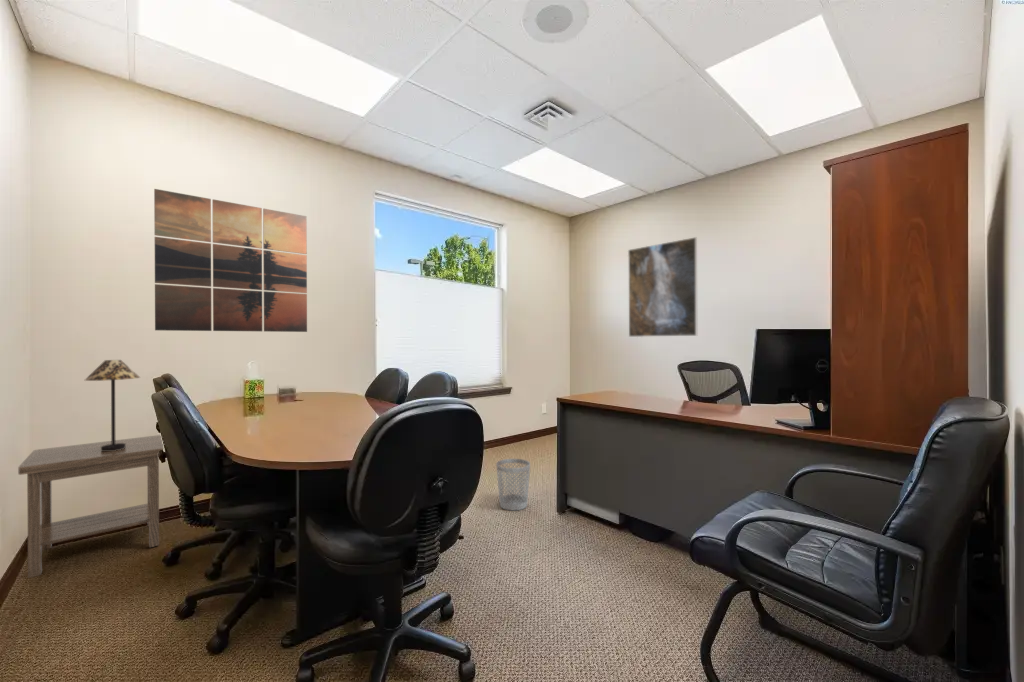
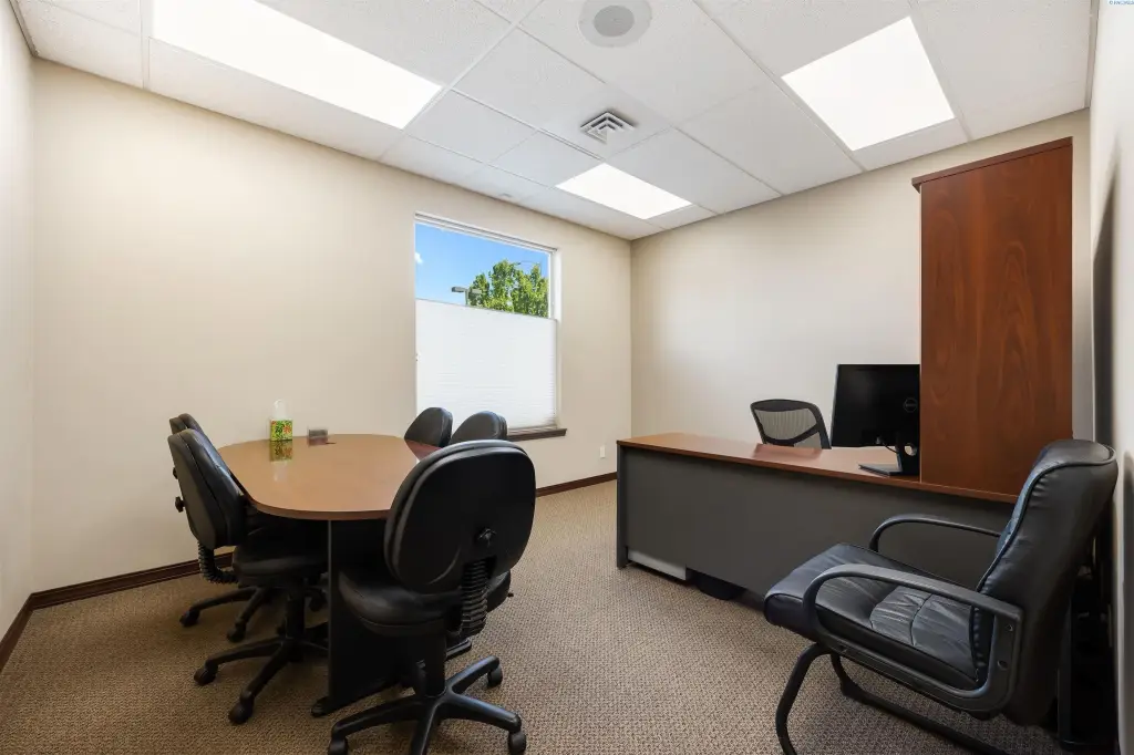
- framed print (660, 290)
- table lamp (113, 404)
- wastebasket (513, 484)
- side table (103, 512)
- wall art (238, 267)
